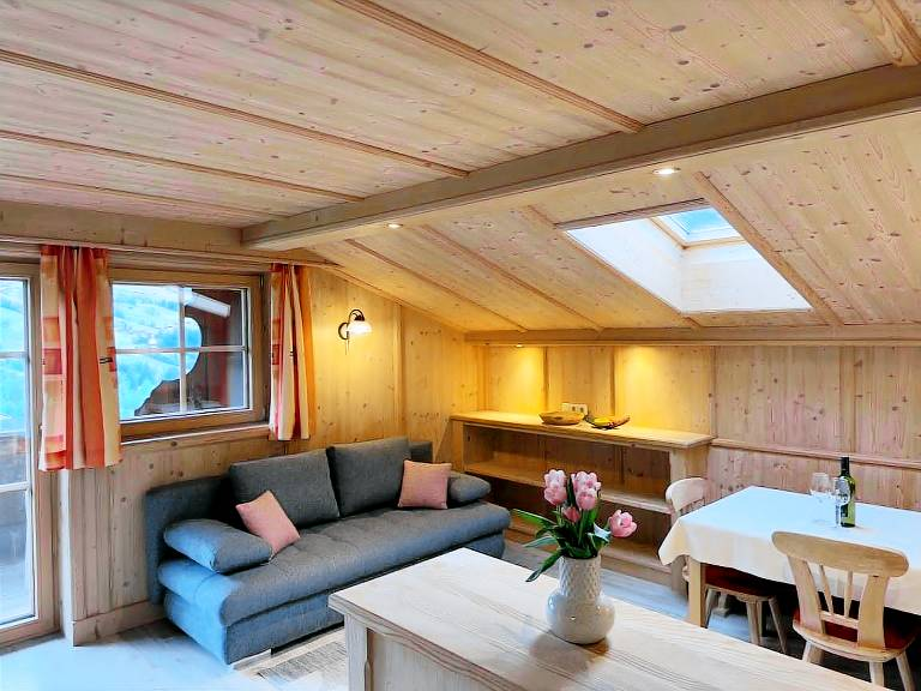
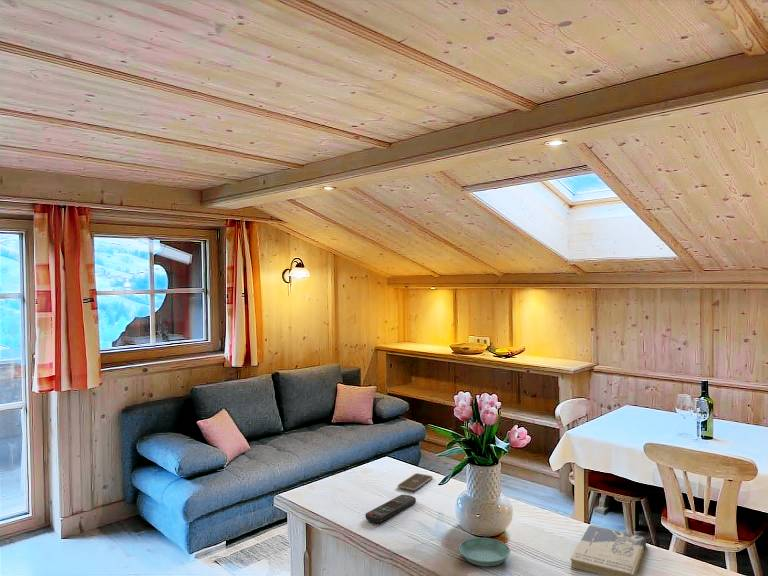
+ smartphone (415, 481)
+ remote control (391, 507)
+ book (609, 551)
+ saucer (484, 553)
